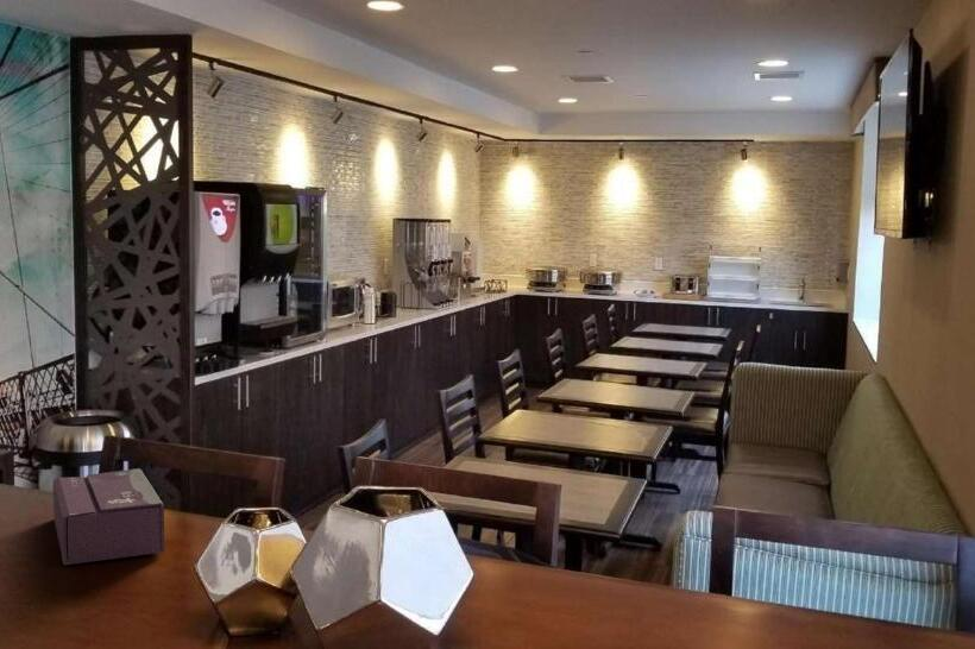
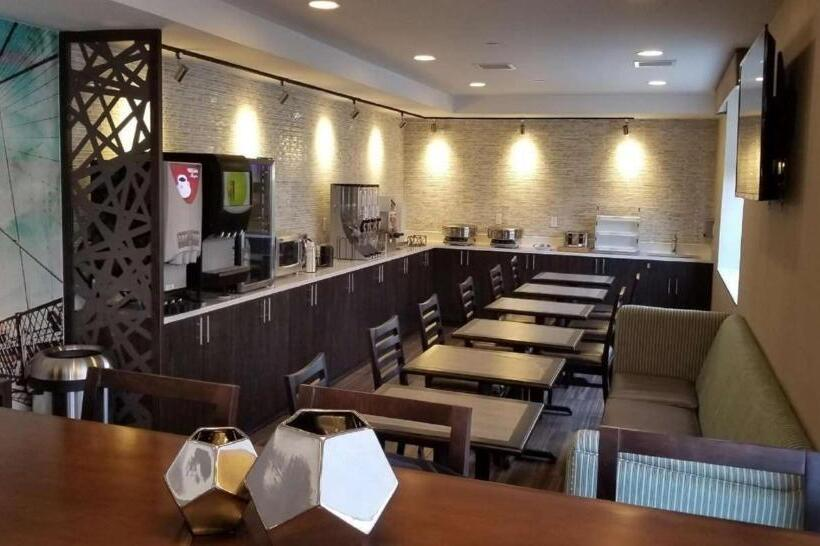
- tissue box (106, 512)
